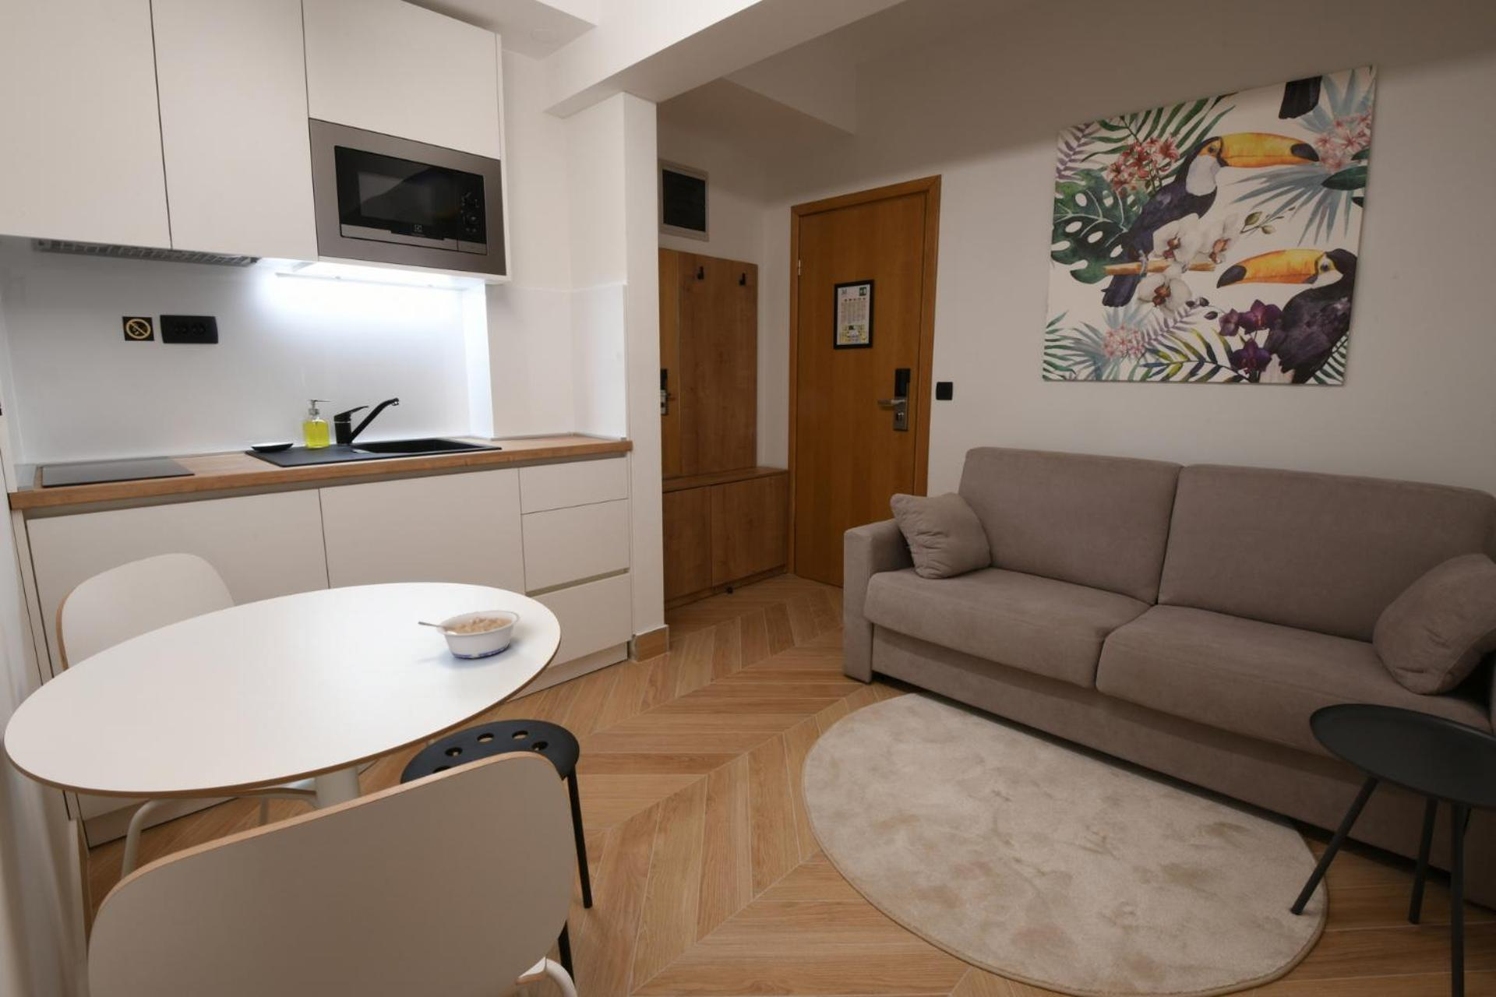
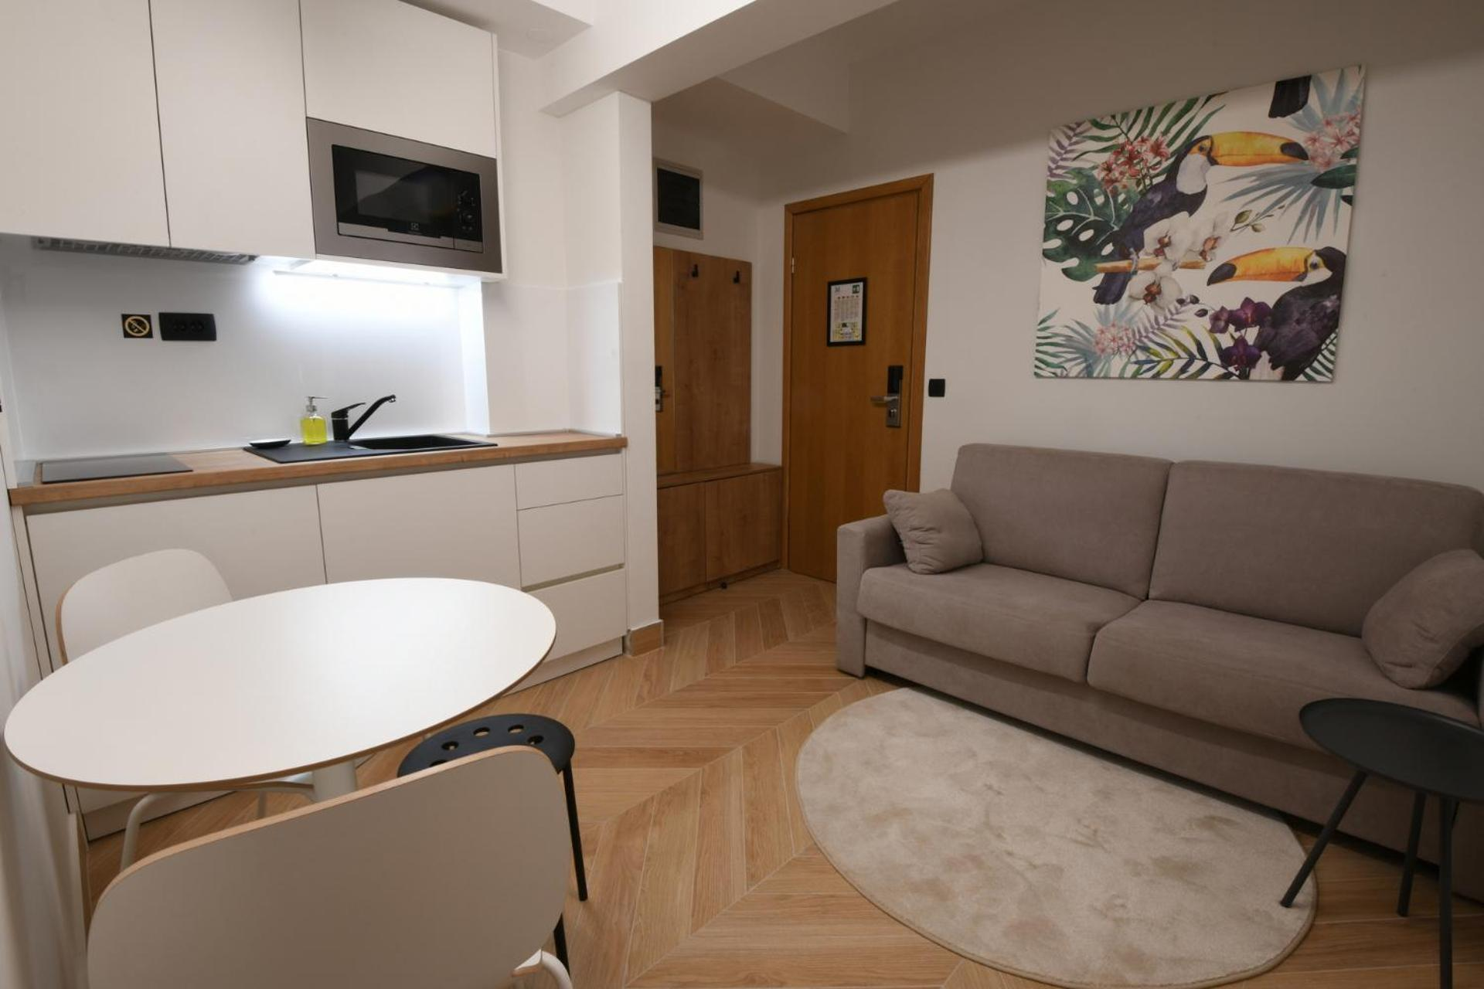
- legume (476, 633)
